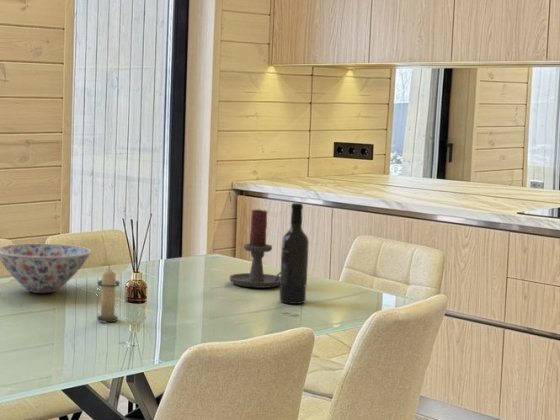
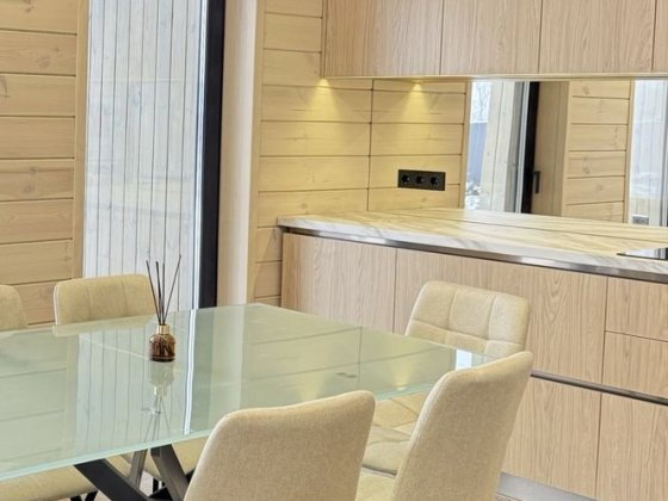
- wine bottle (294, 252)
- candle holder (265, 247)
- candle (108, 293)
- bowl (43, 270)
